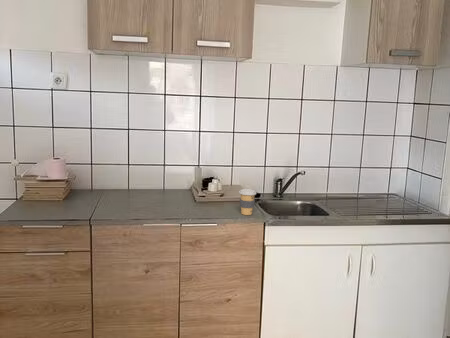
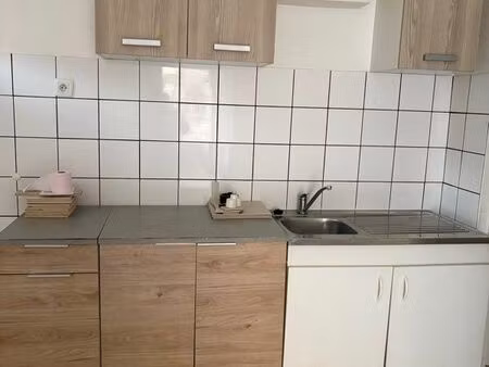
- coffee cup (247, 202)
